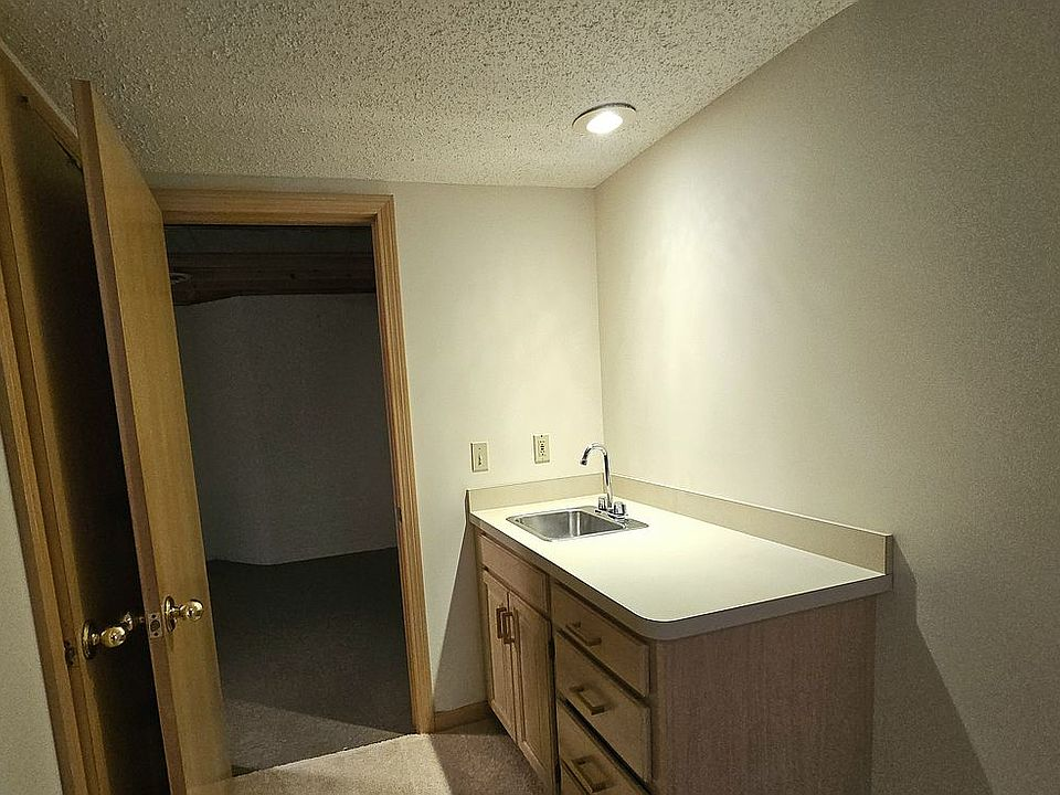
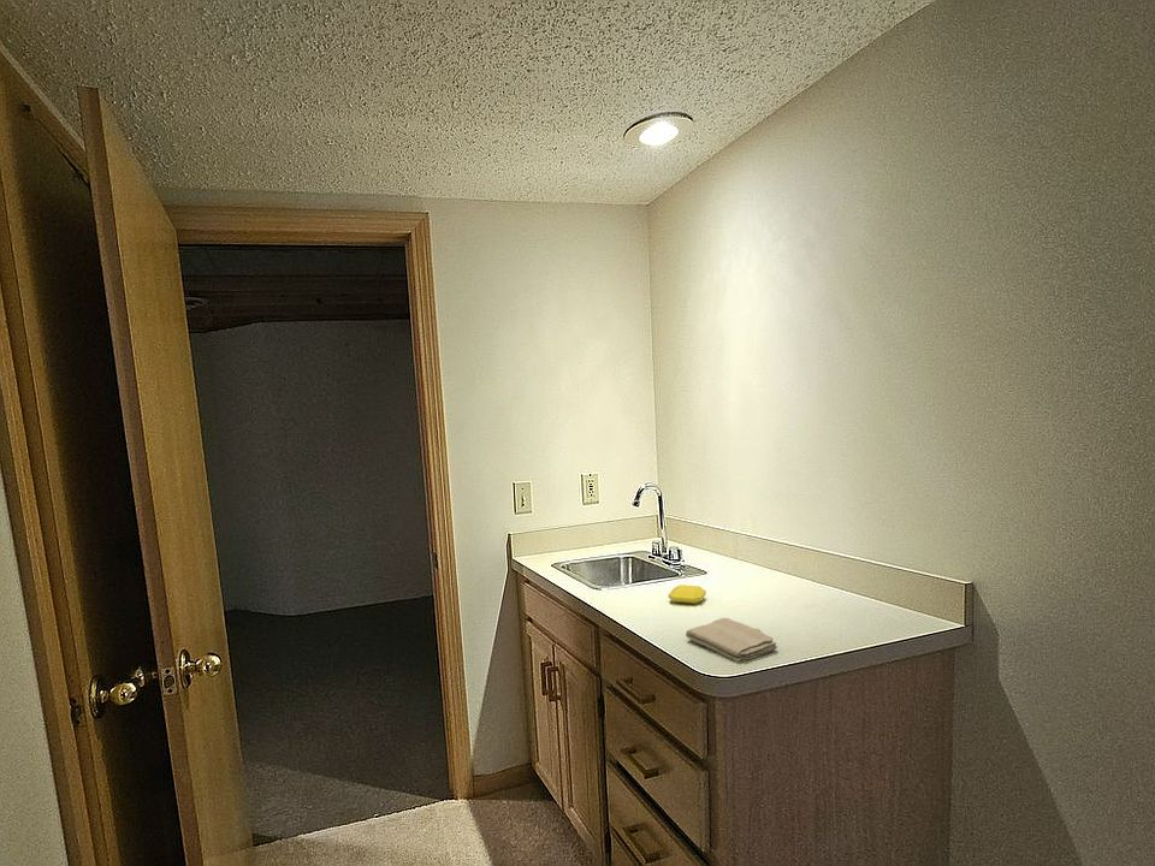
+ soap bar (687, 594)
+ washcloth (730, 637)
